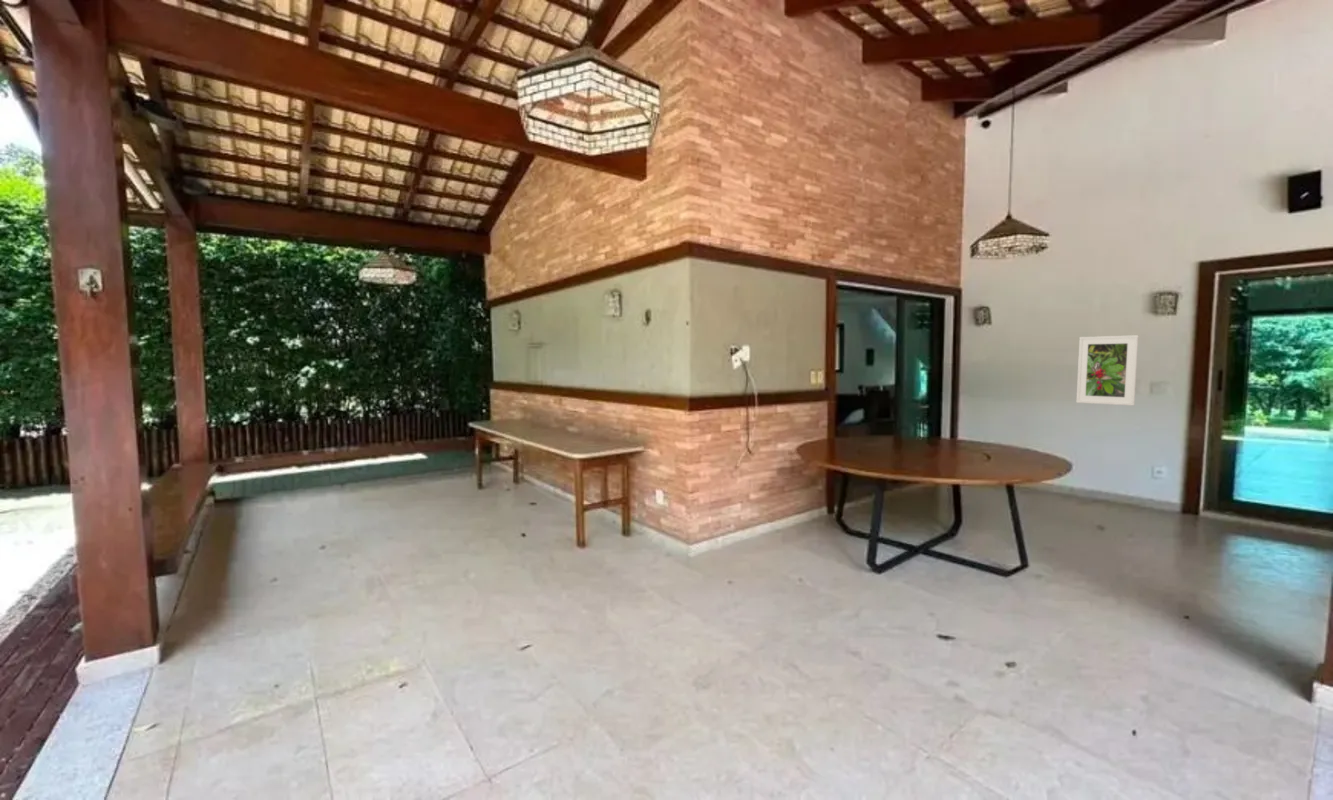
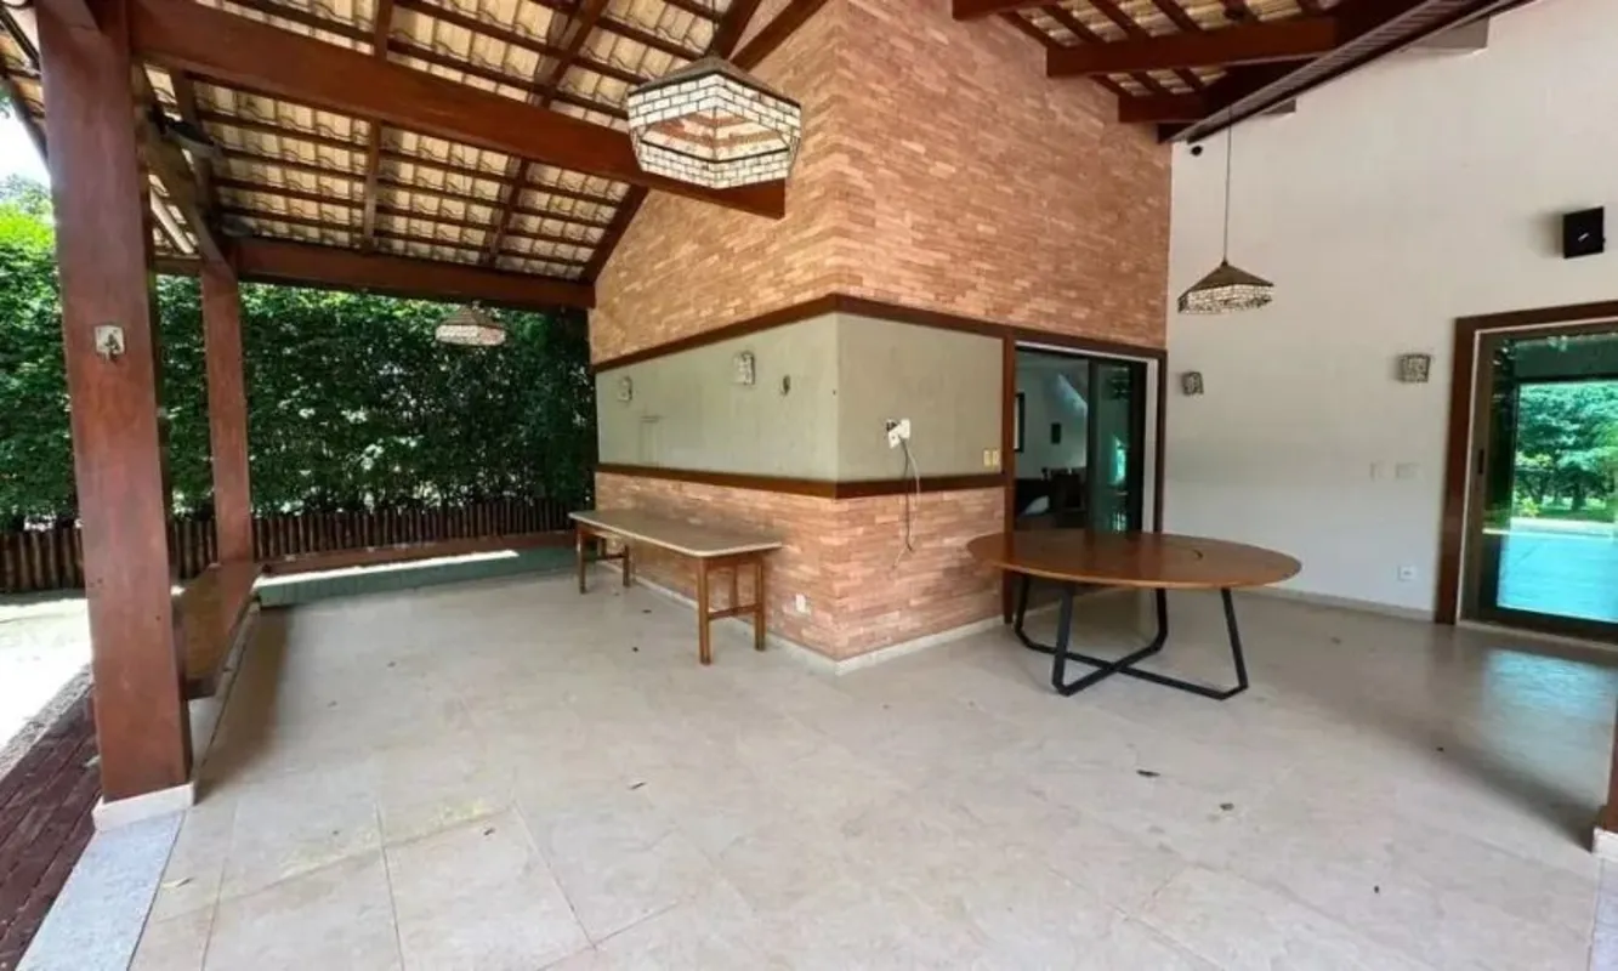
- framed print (1106, 370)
